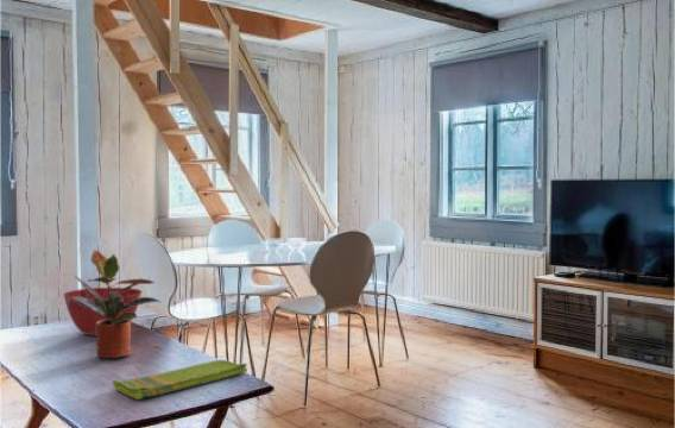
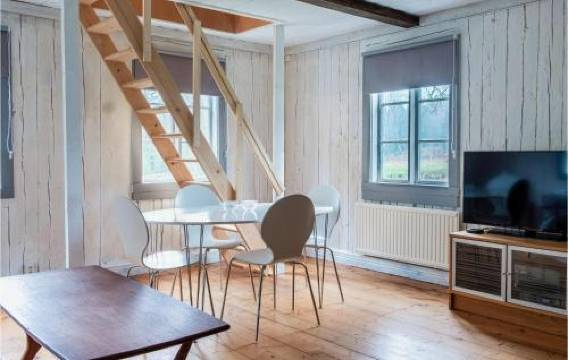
- mixing bowl (101, 314)
- dish towel (182, 374)
- potted plant (112, 304)
